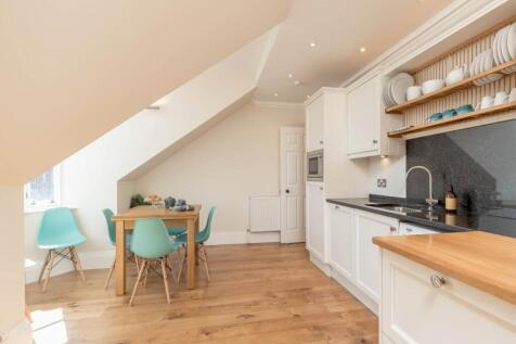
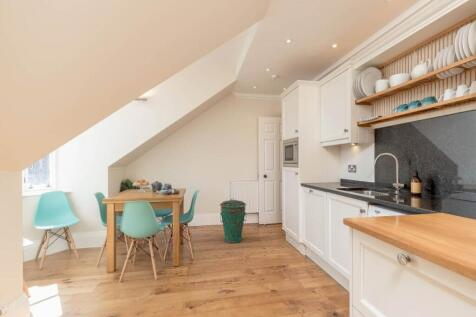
+ trash can (233, 219)
